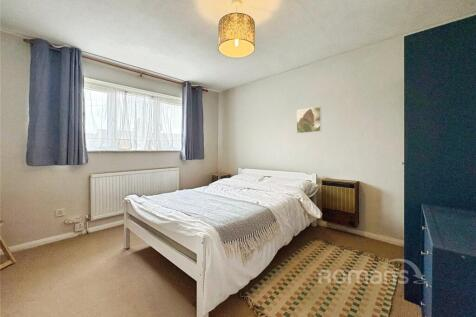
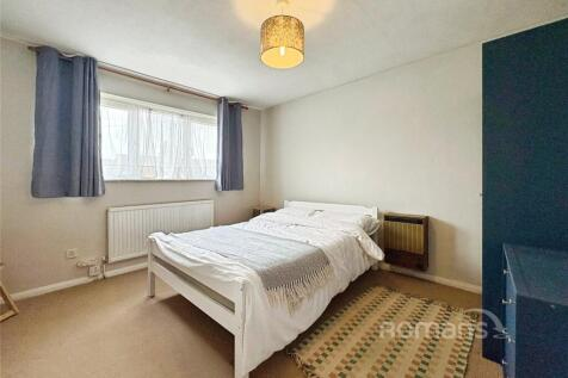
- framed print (308, 120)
